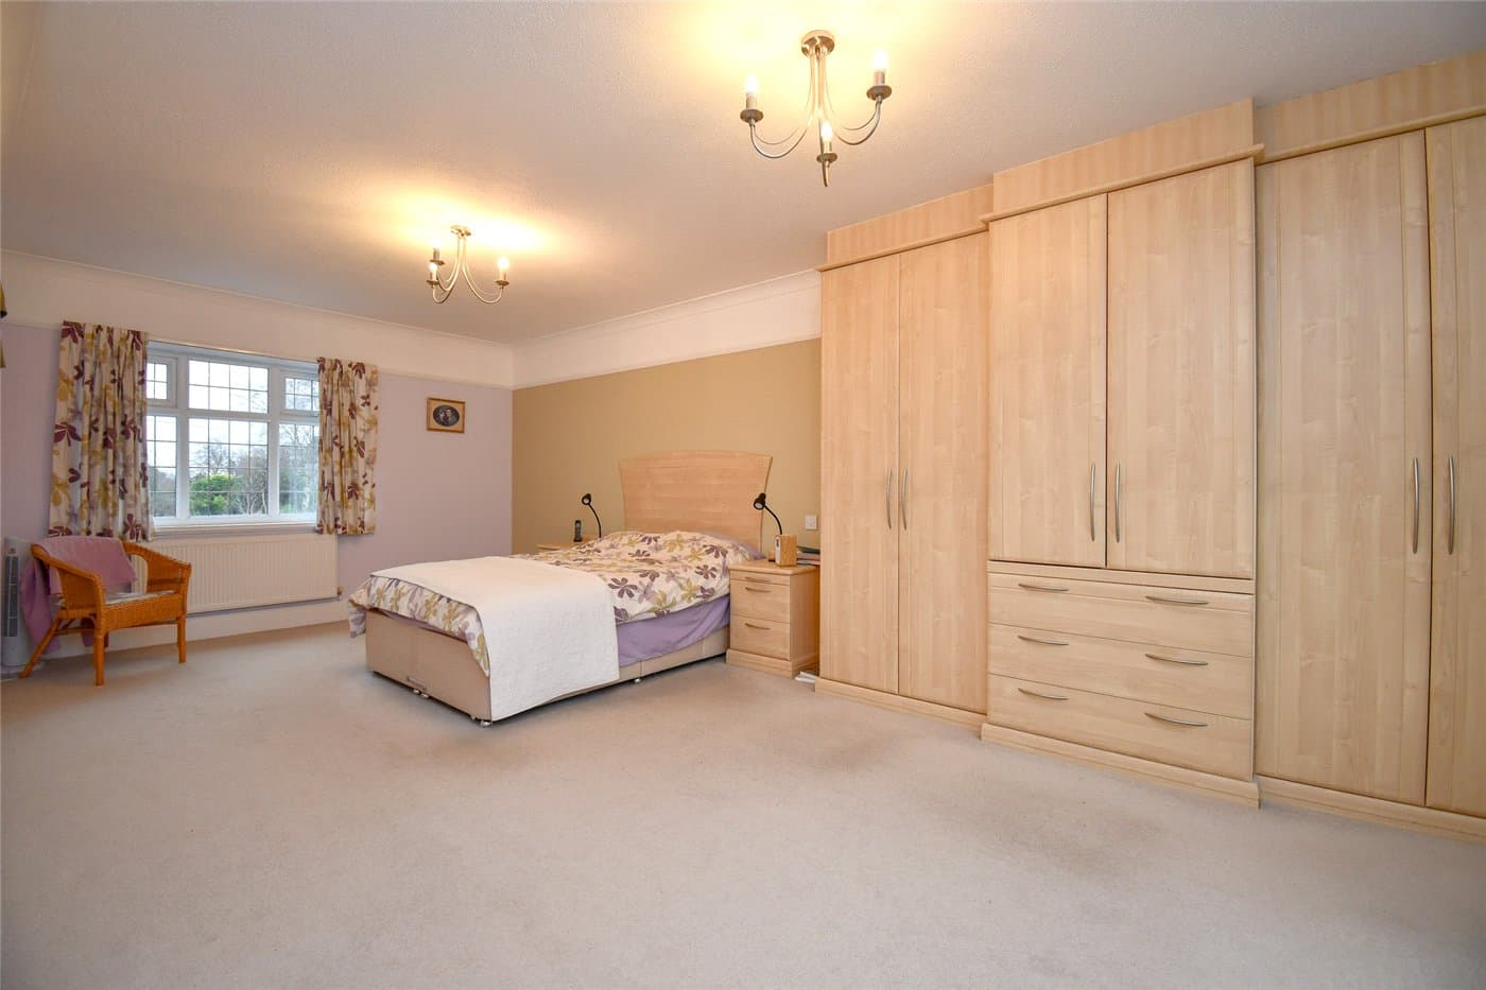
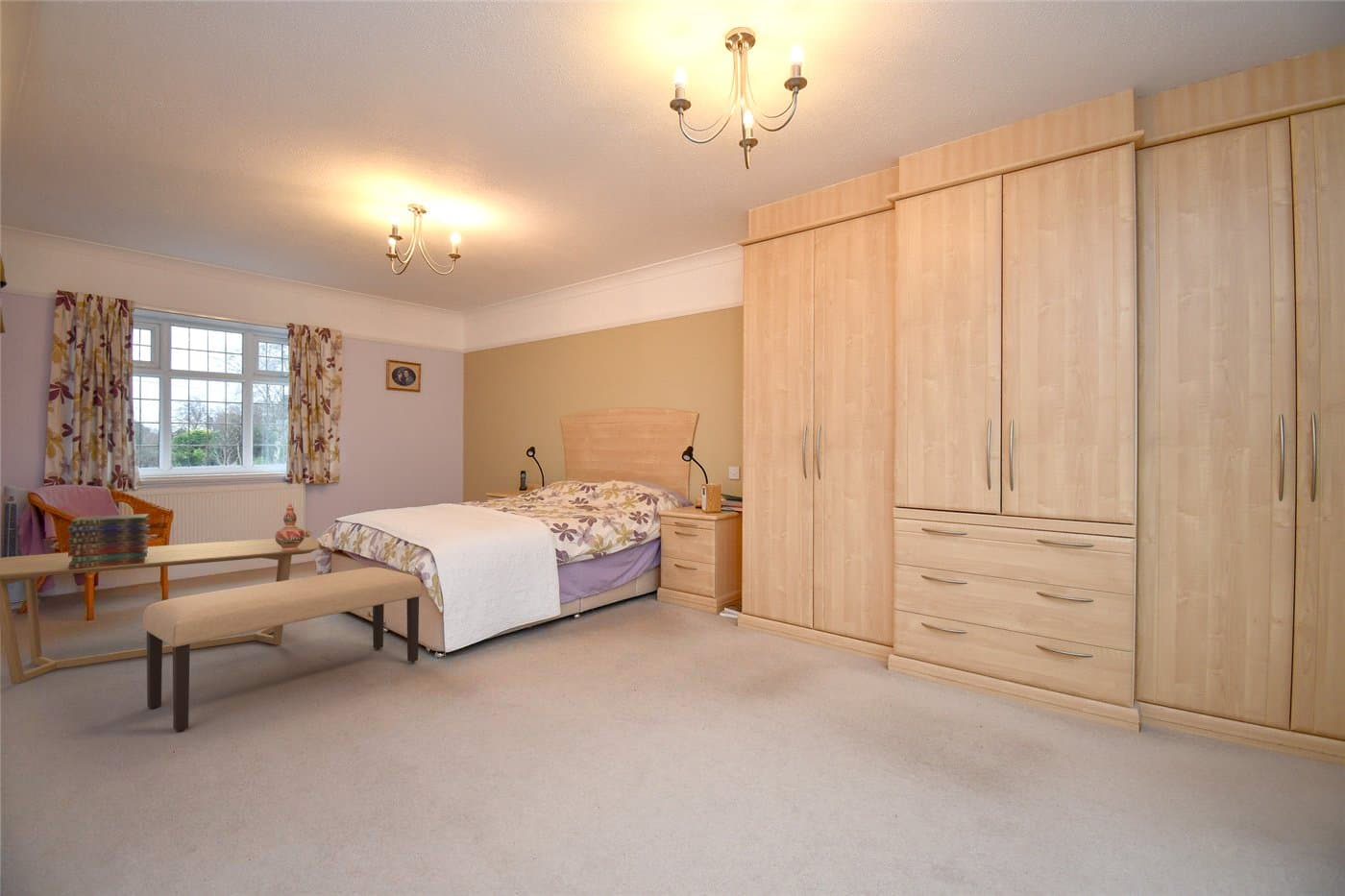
+ decorative vase (289, 525)
+ bench (296, 621)
+ coffee table (162, 566)
+ book stack (110, 539)
